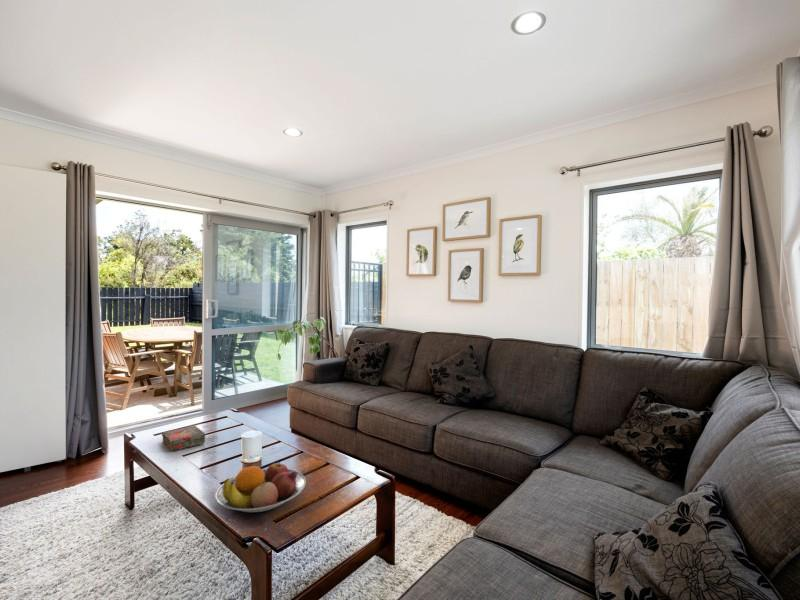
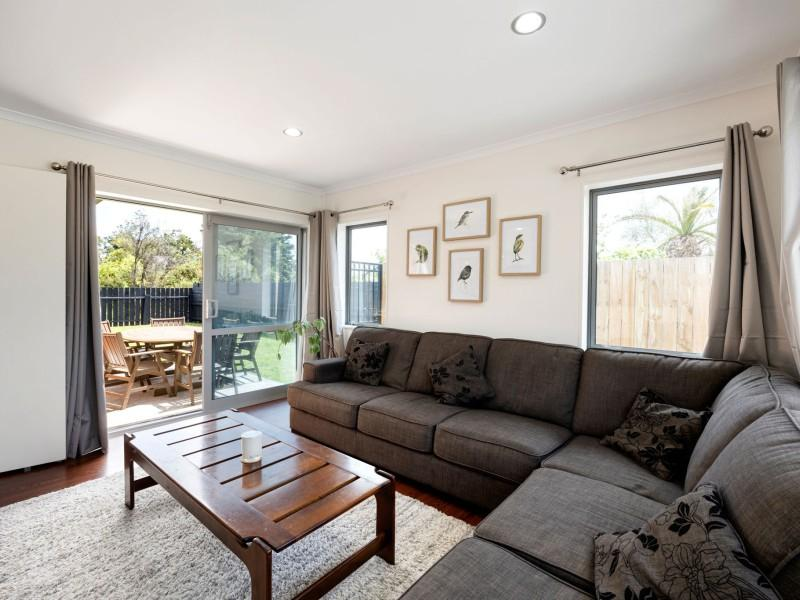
- fruit bowl (262, 483)
- book (183, 437)
